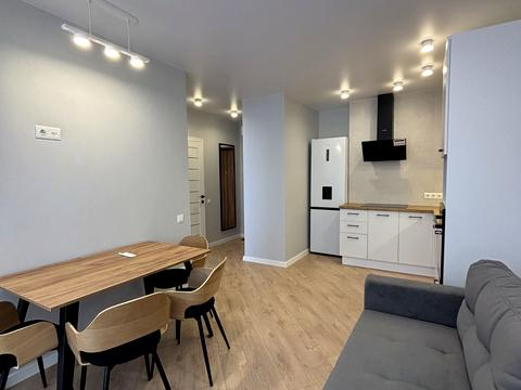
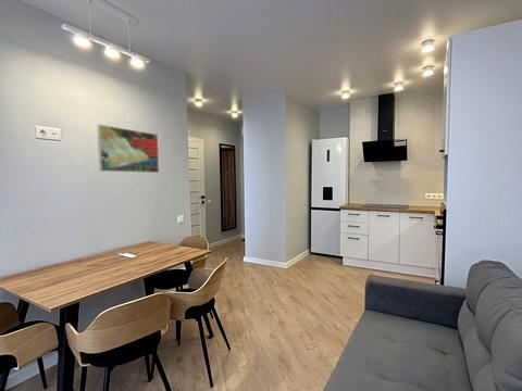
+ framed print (130, 151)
